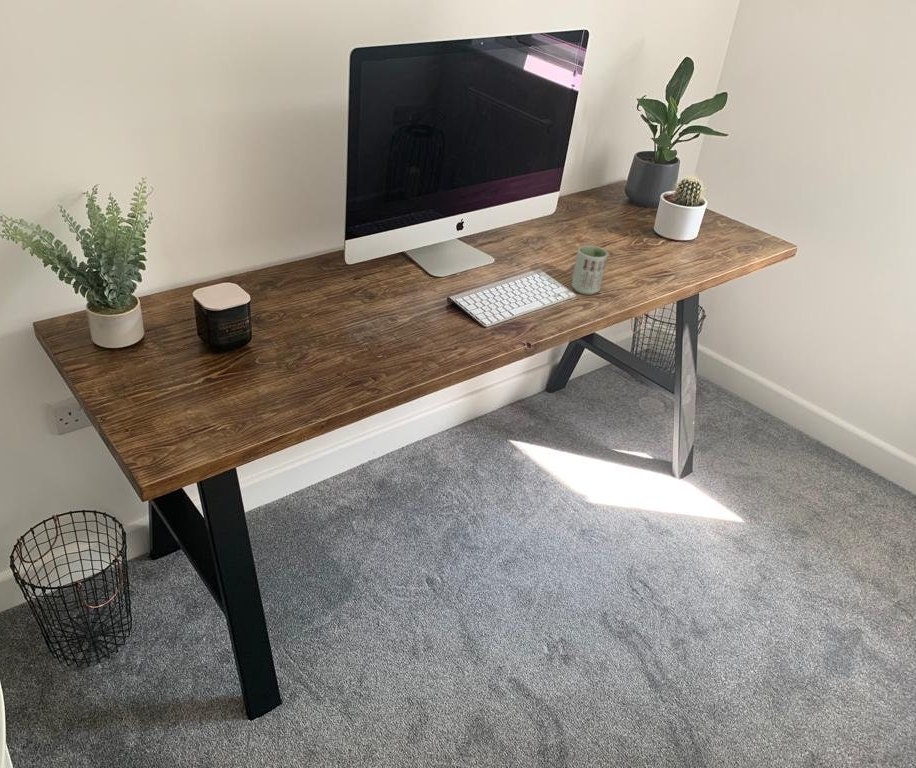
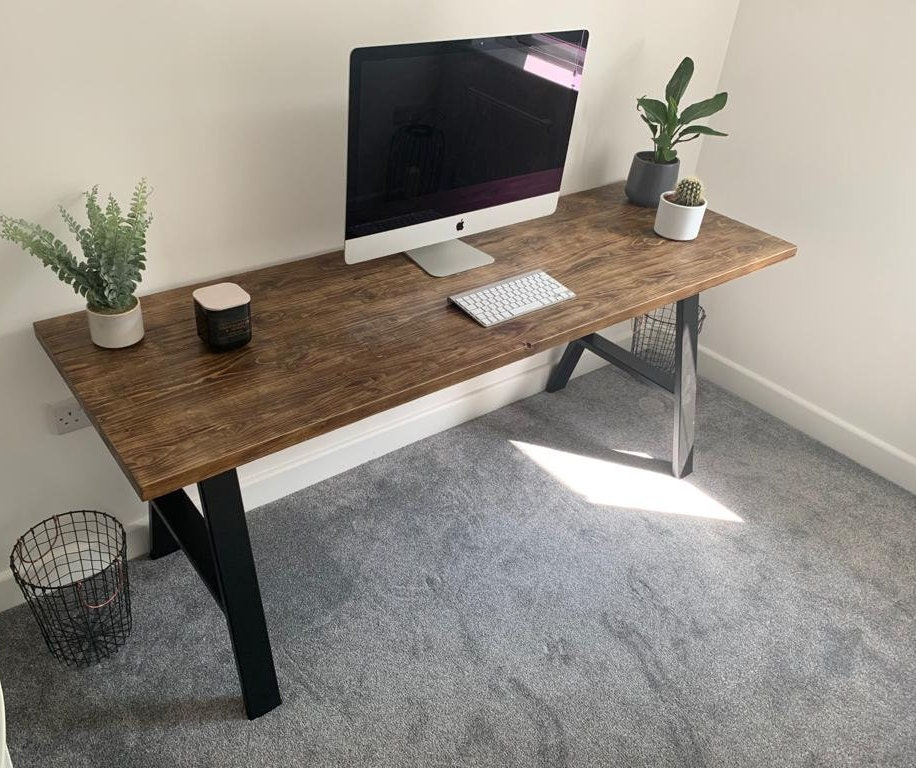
- cup (589, 270)
